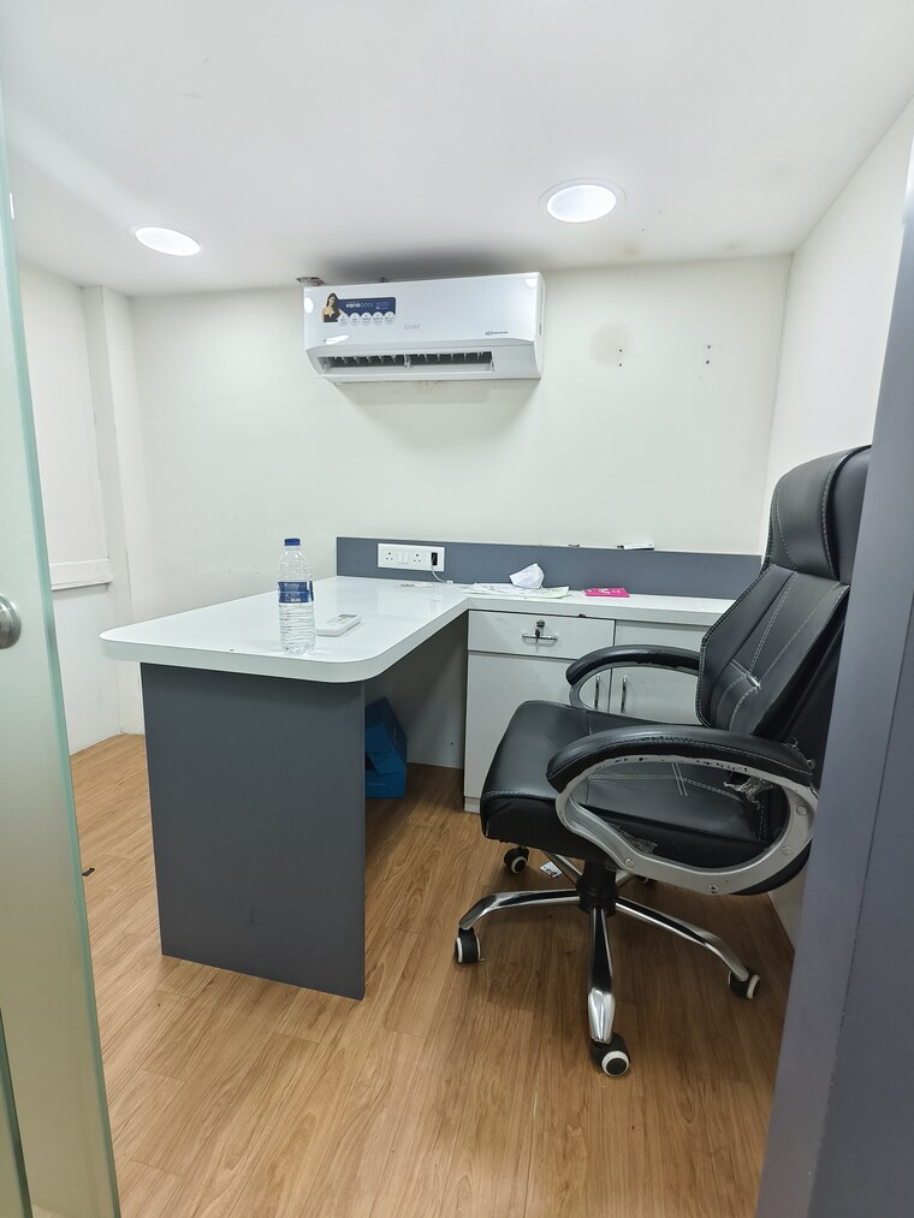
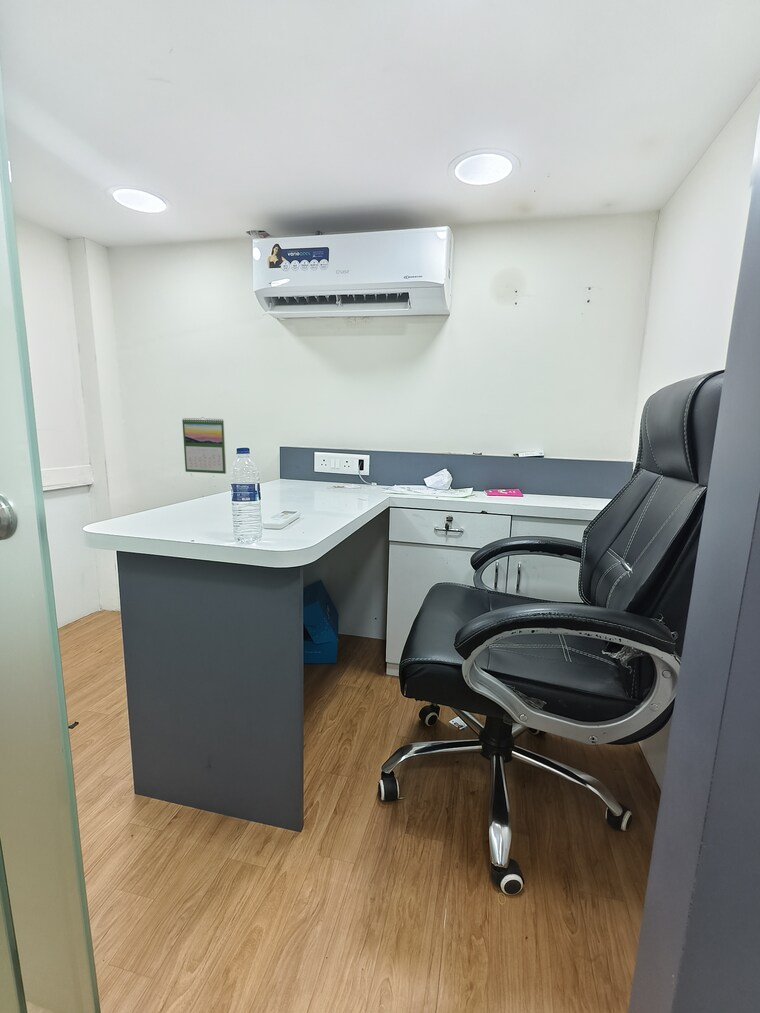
+ calendar (204, 445)
